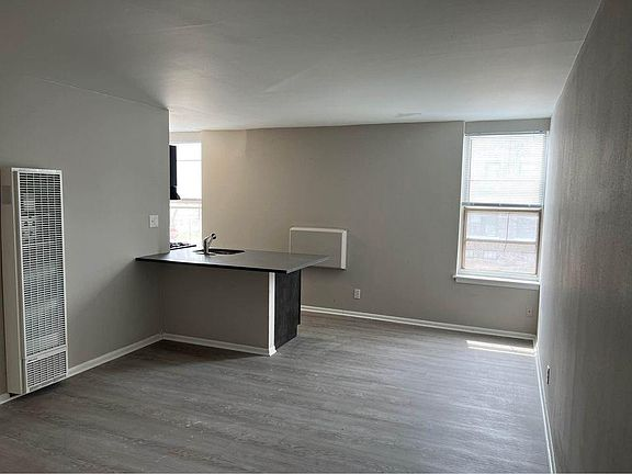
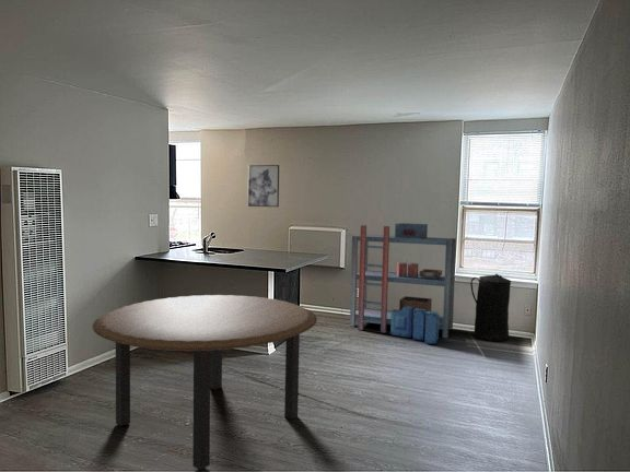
+ dining table (209, 366)
+ wall art (262, 186)
+ trash can (489, 305)
+ shelving unit (399, 276)
